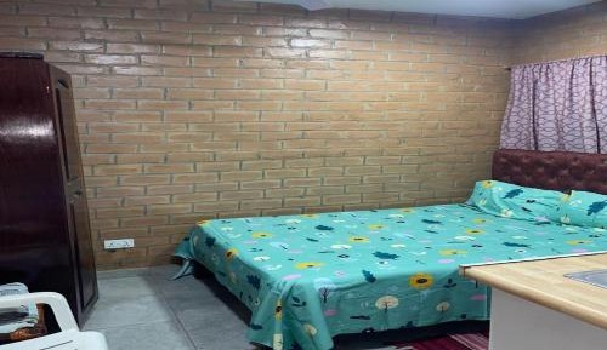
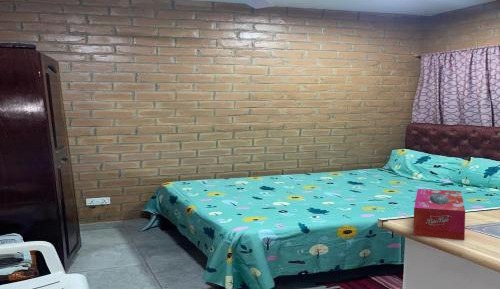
+ tissue box (438, 212)
